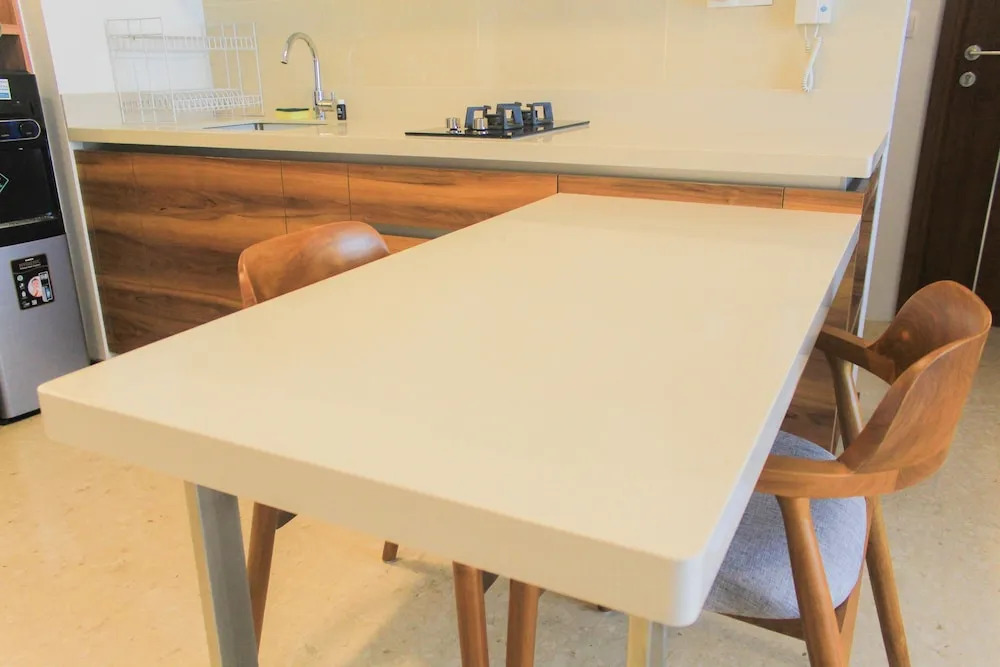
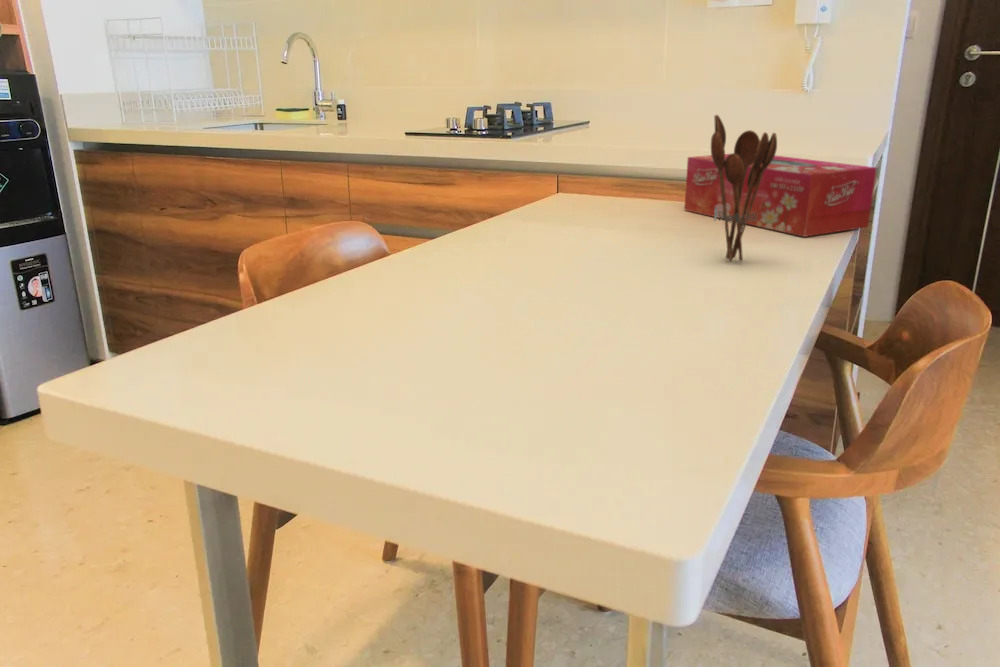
+ utensil holder (735, 189)
+ tissue box (773, 190)
